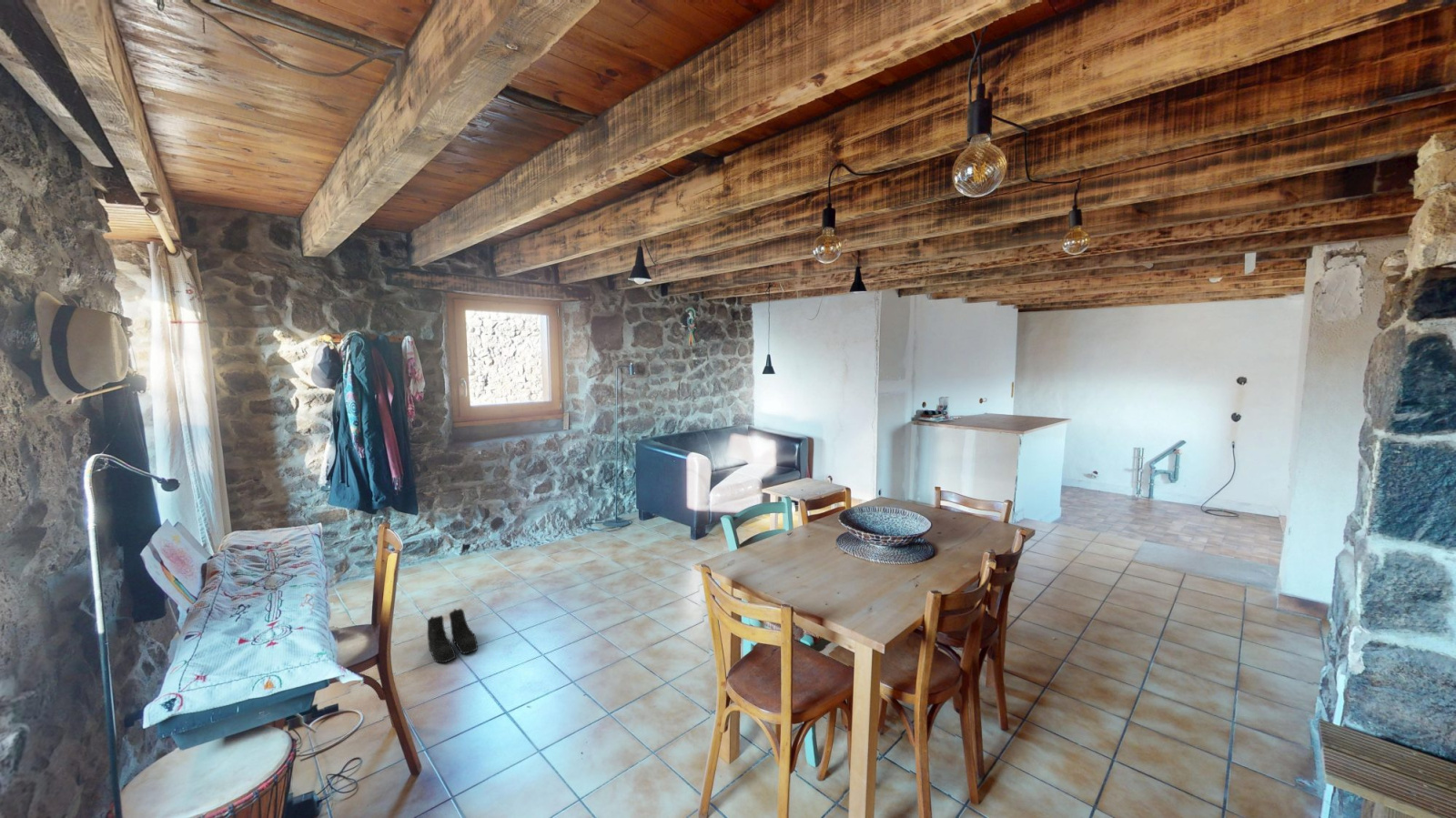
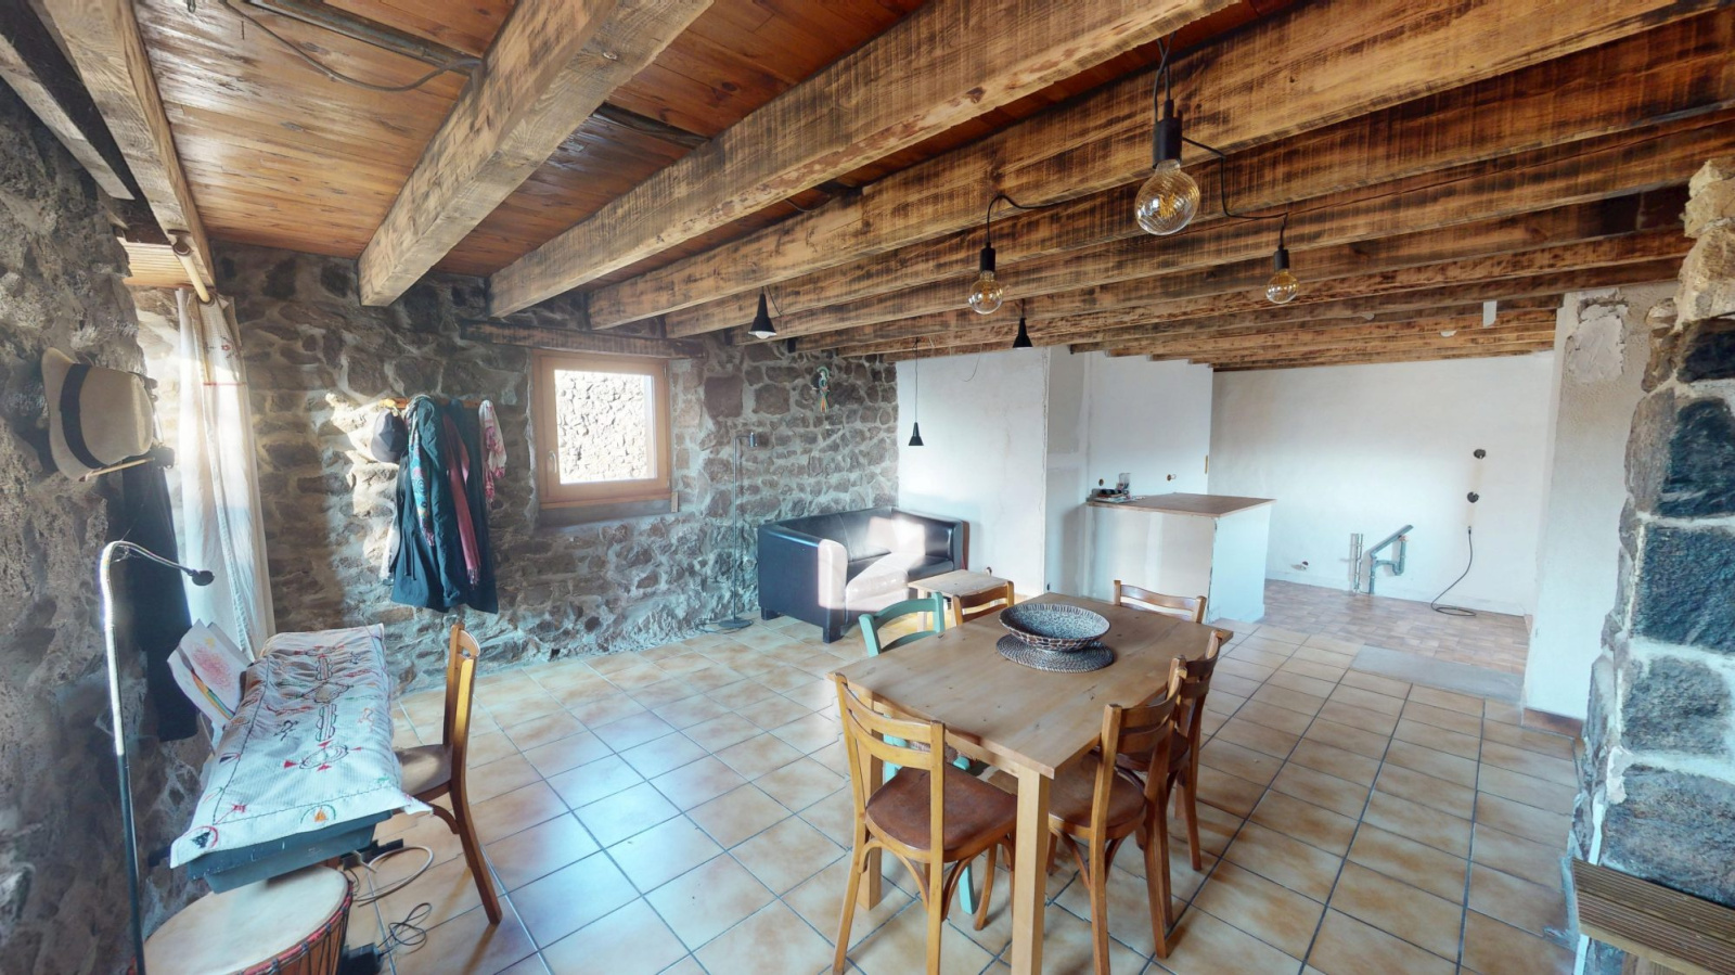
- boots (451, 631)
